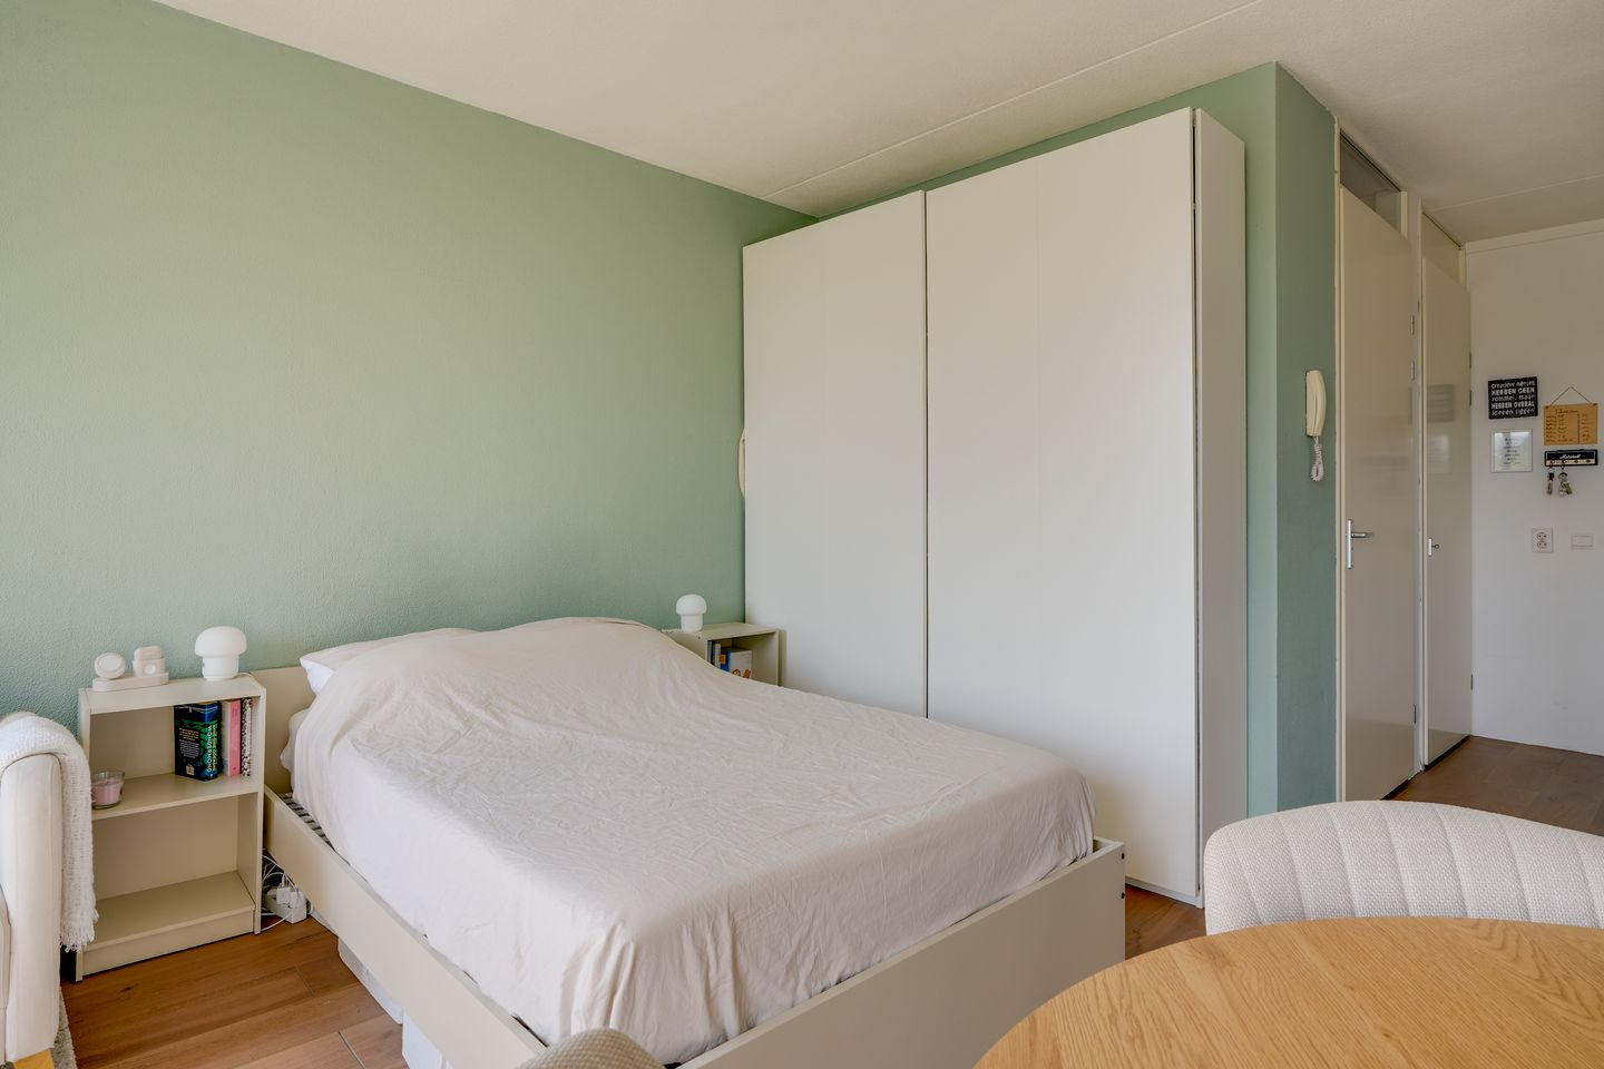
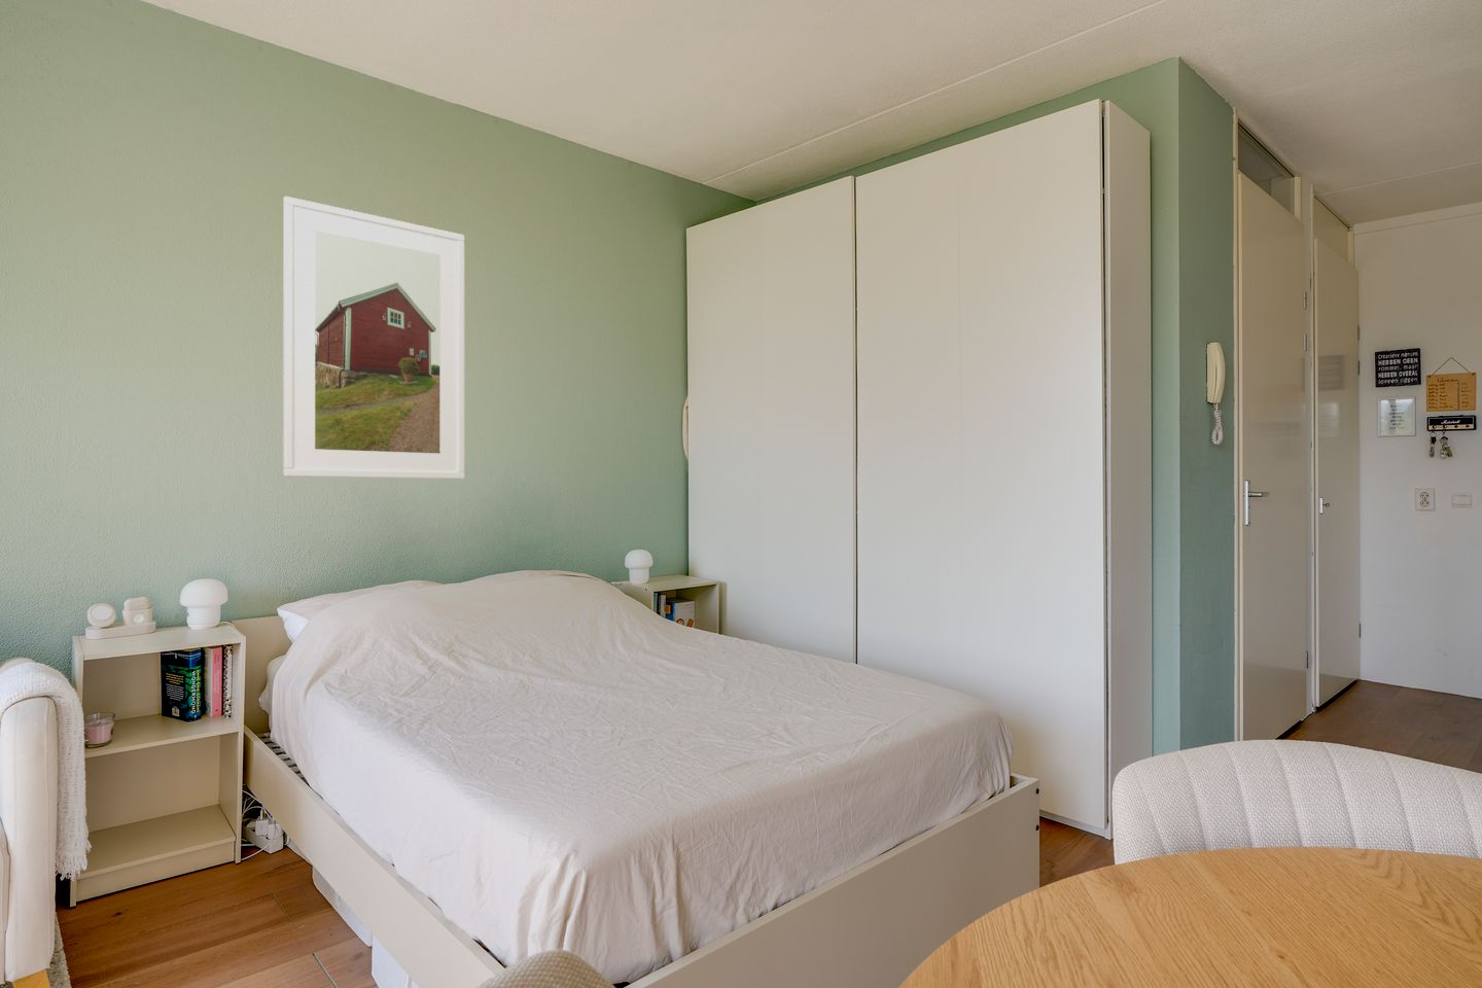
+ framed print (379, 347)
